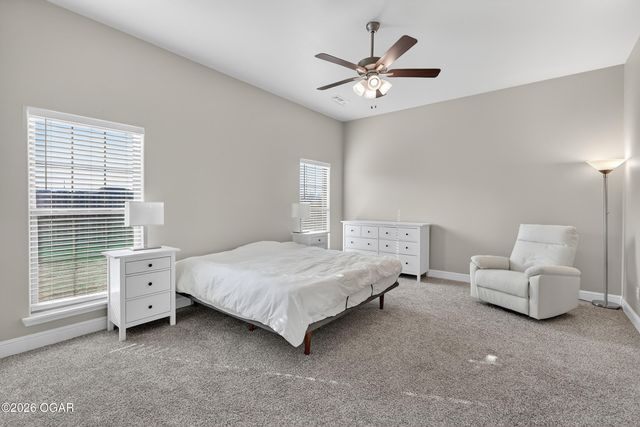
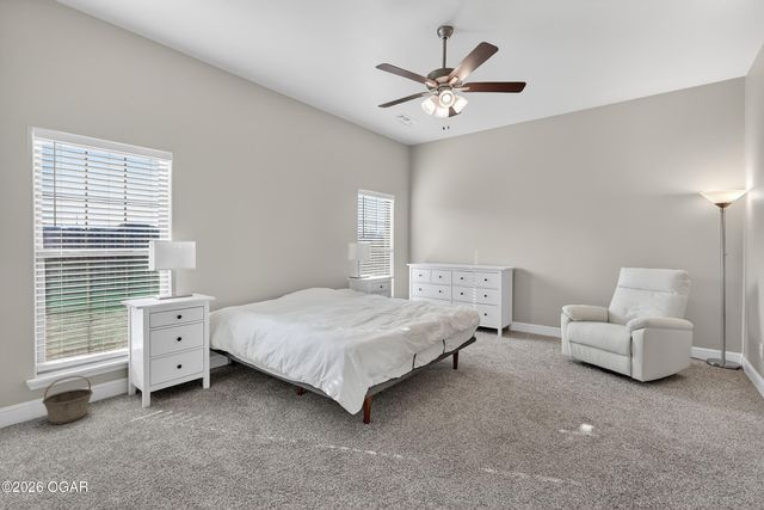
+ basket (68, 397)
